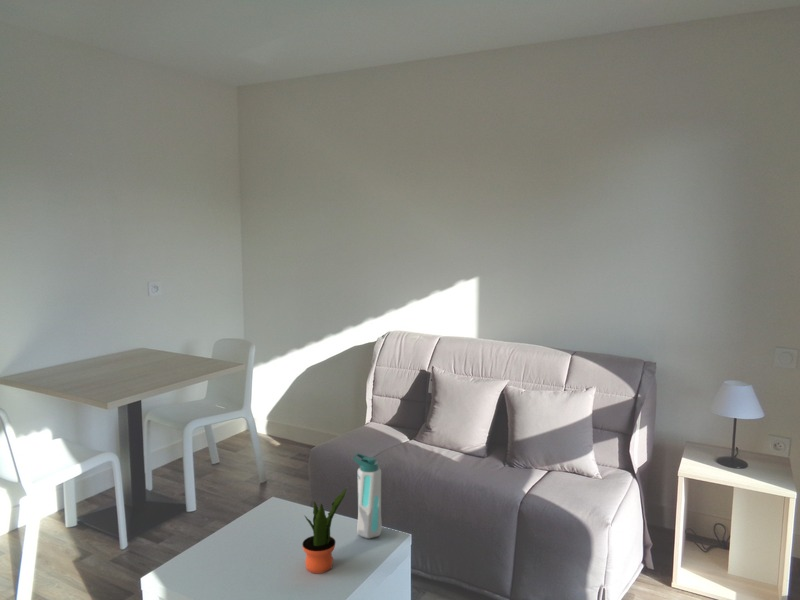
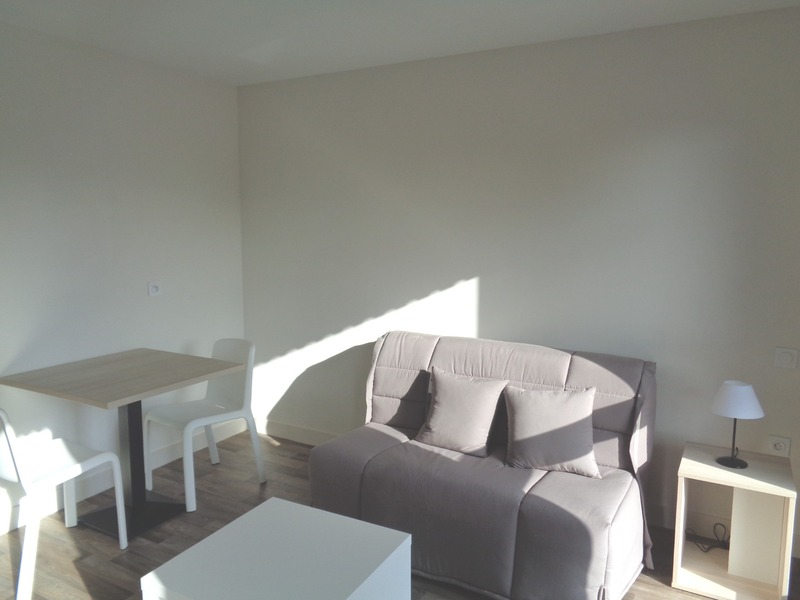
- water bottle (367, 495)
- potted plant (325, 526)
